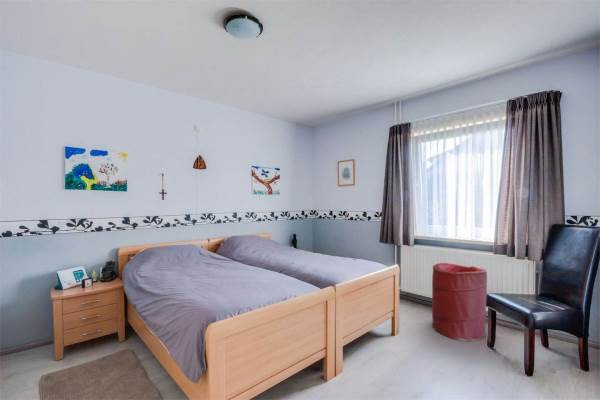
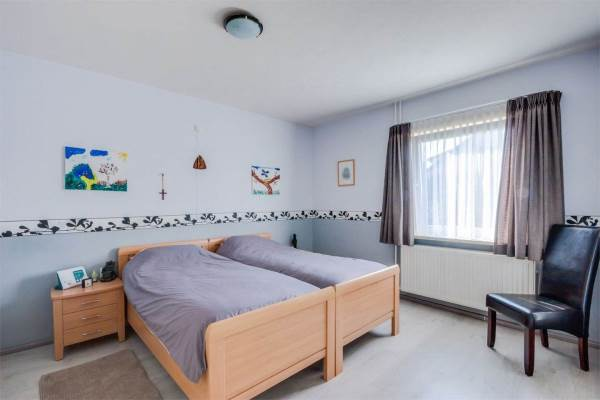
- laundry hamper (458, 297)
